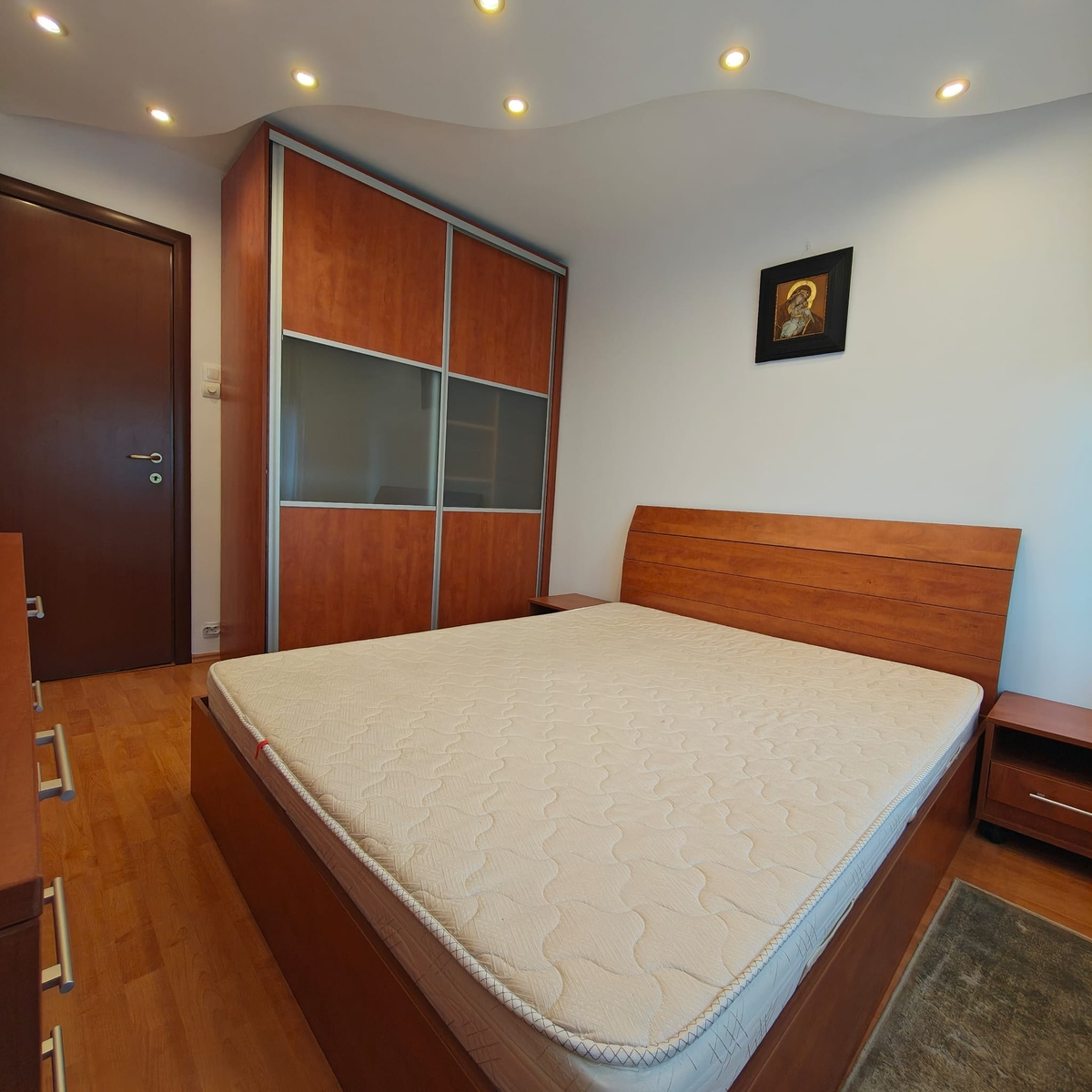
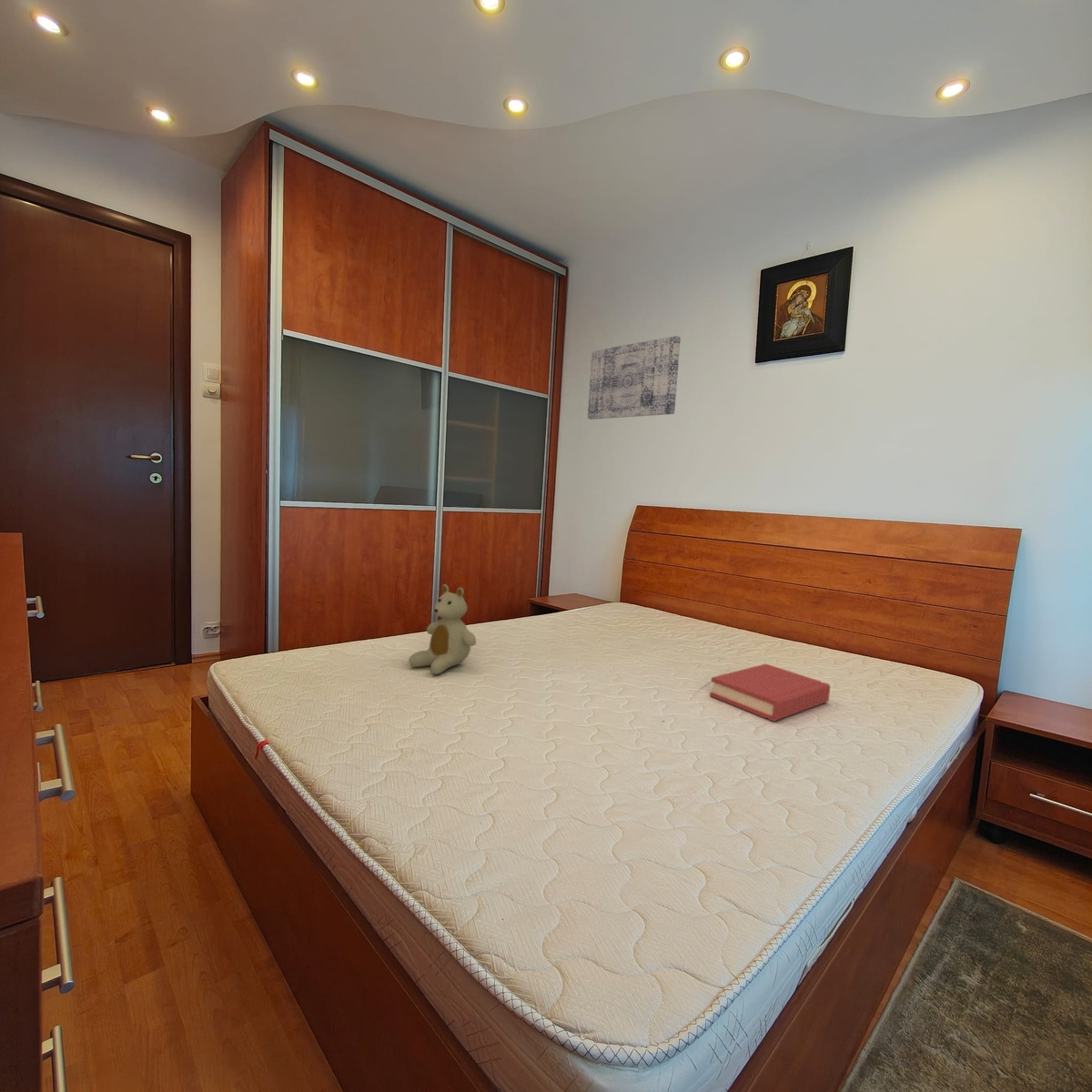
+ stuffed bear (442, 627)
+ hardback book (770, 690)
+ wall art (631, 380)
